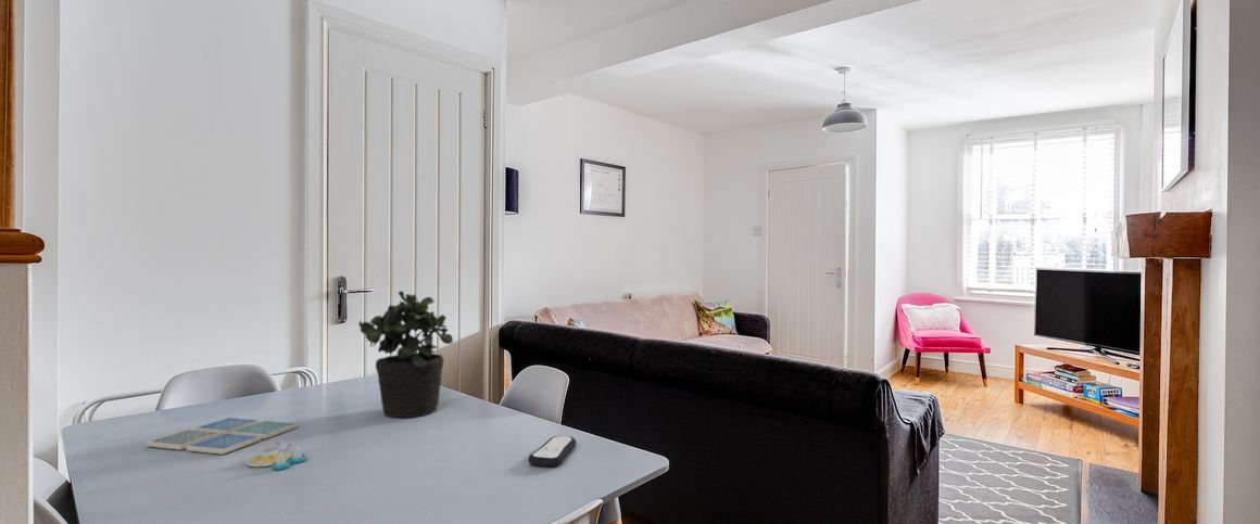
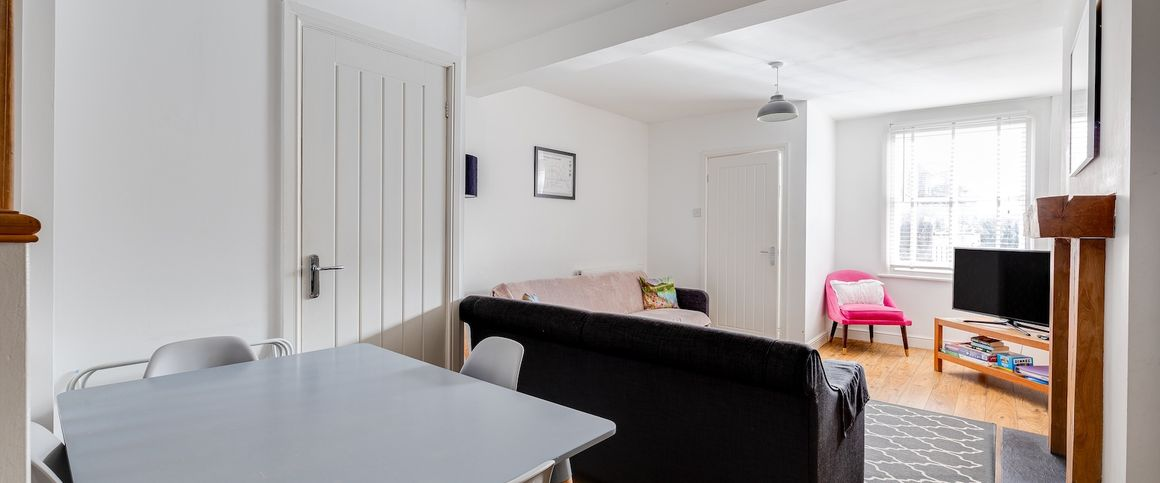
- salt and pepper shaker set (275, 452)
- potted plant (405, 350)
- remote control (554, 449)
- drink coaster (226, 434)
